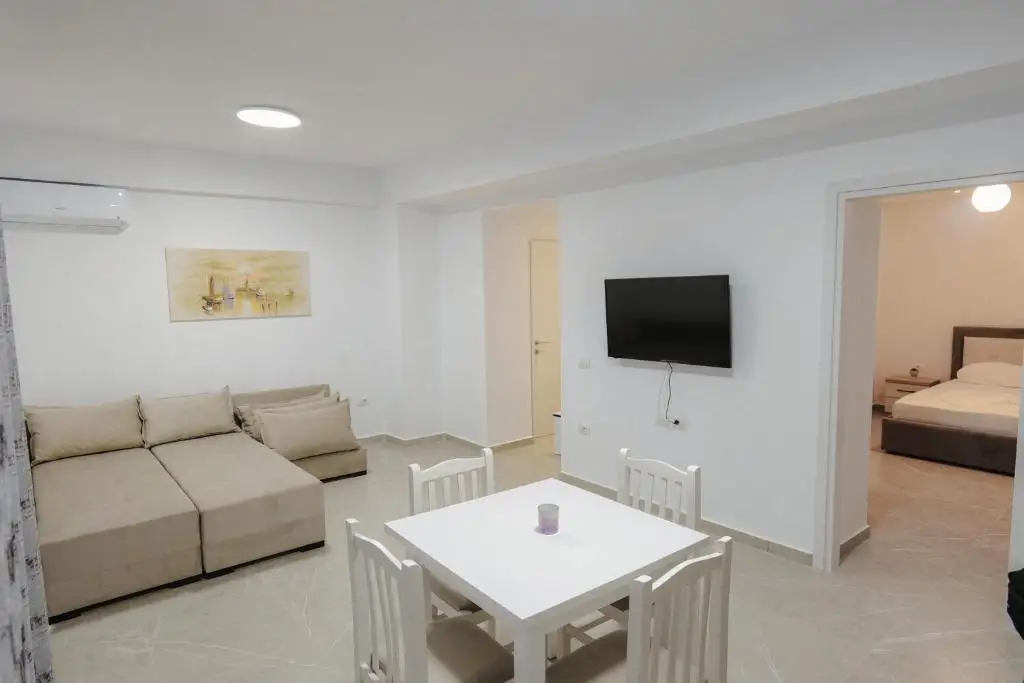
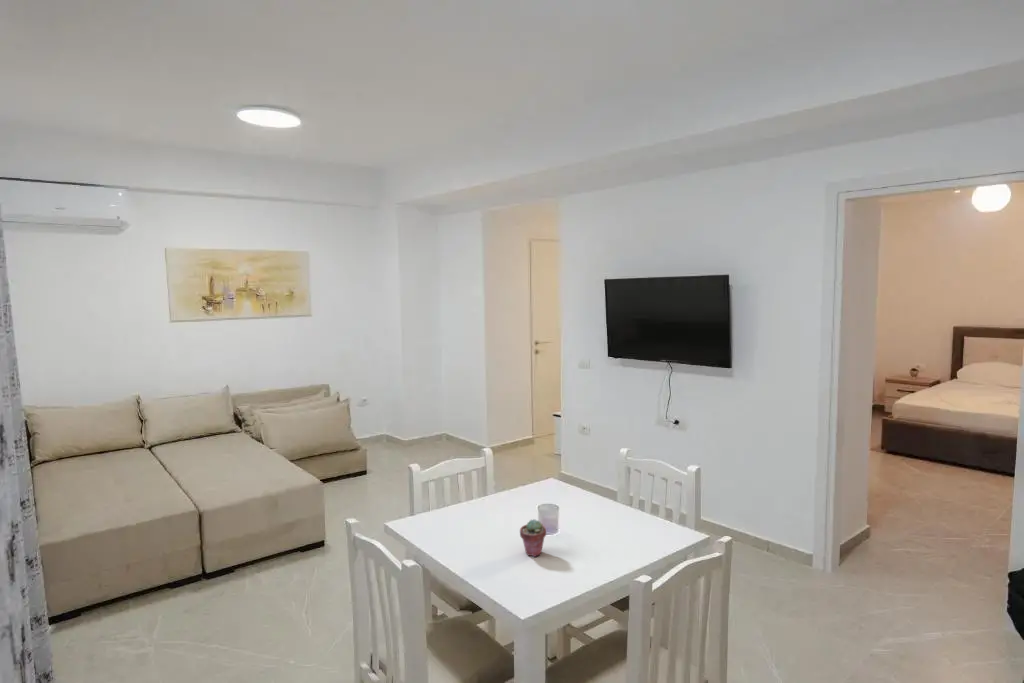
+ potted succulent (533, 535)
